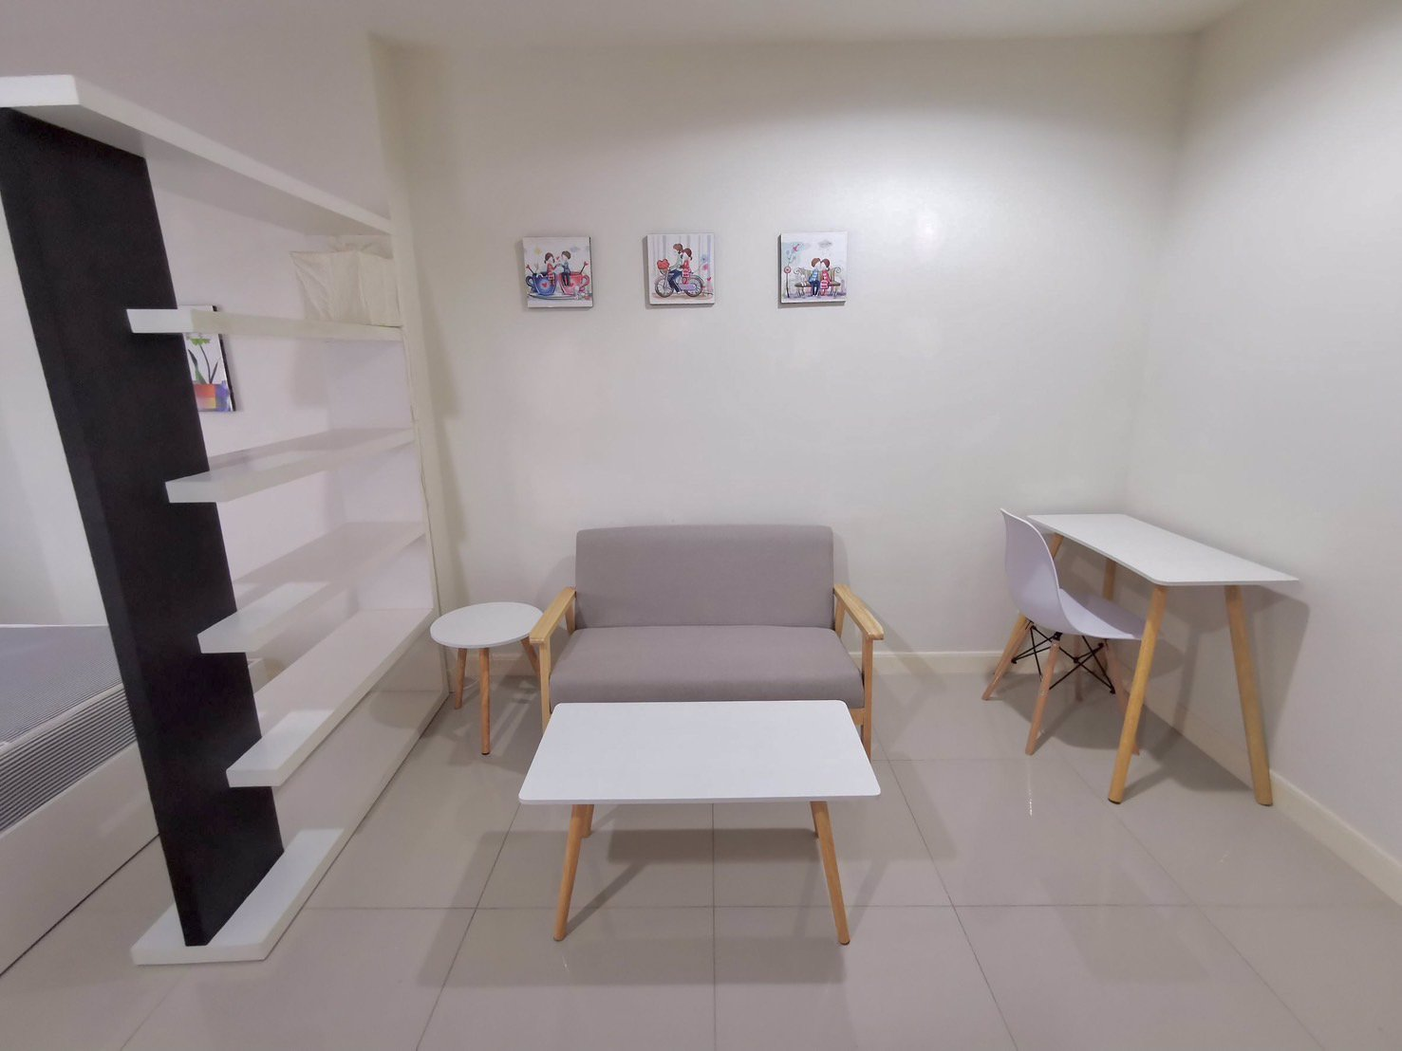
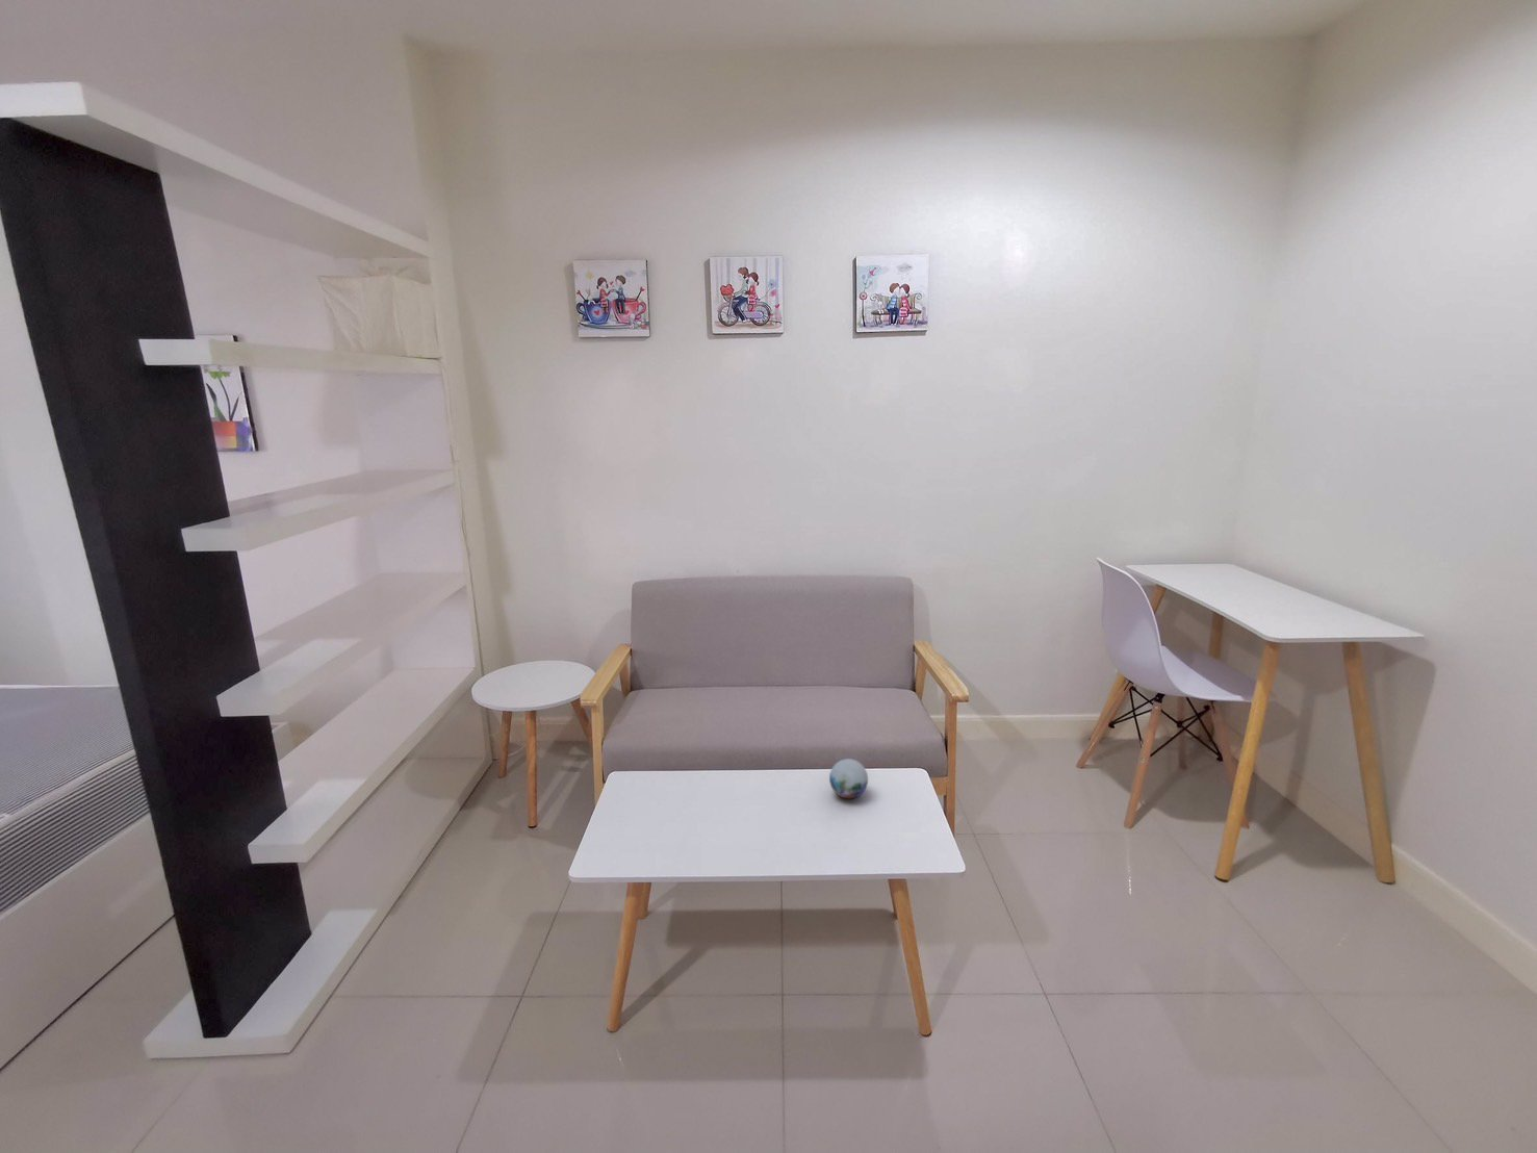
+ decorative orb (848, 779)
